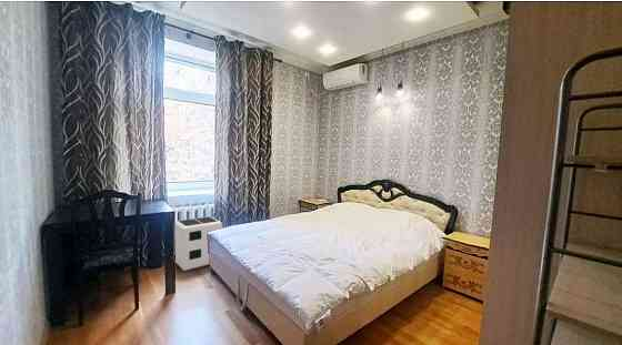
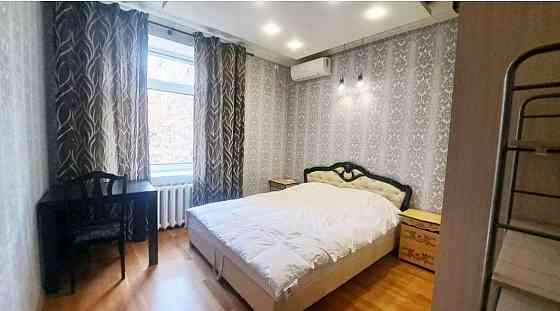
- air purifier (198, 242)
